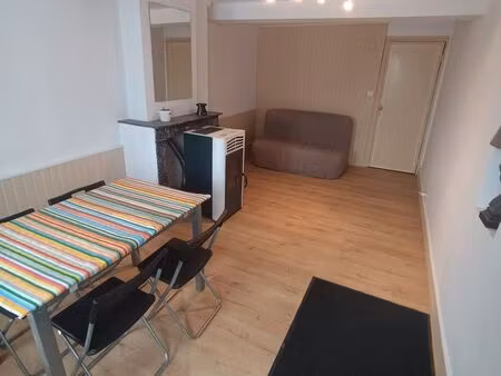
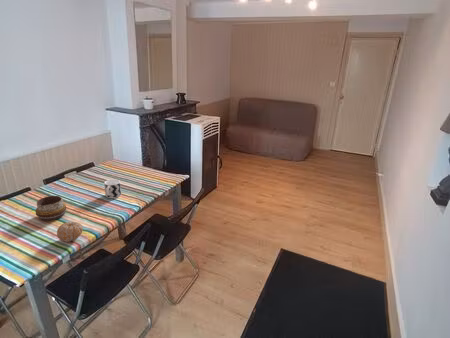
+ fruit (70, 231)
+ cup (111, 189)
+ decorative bowl (50, 208)
